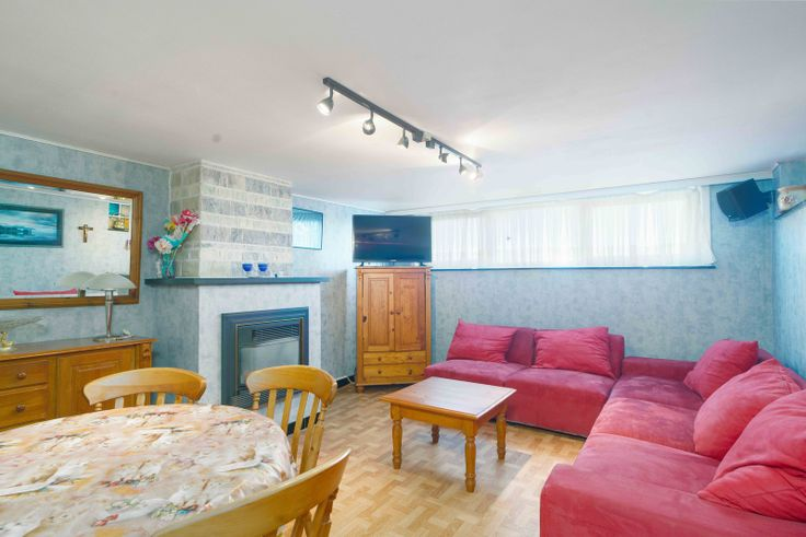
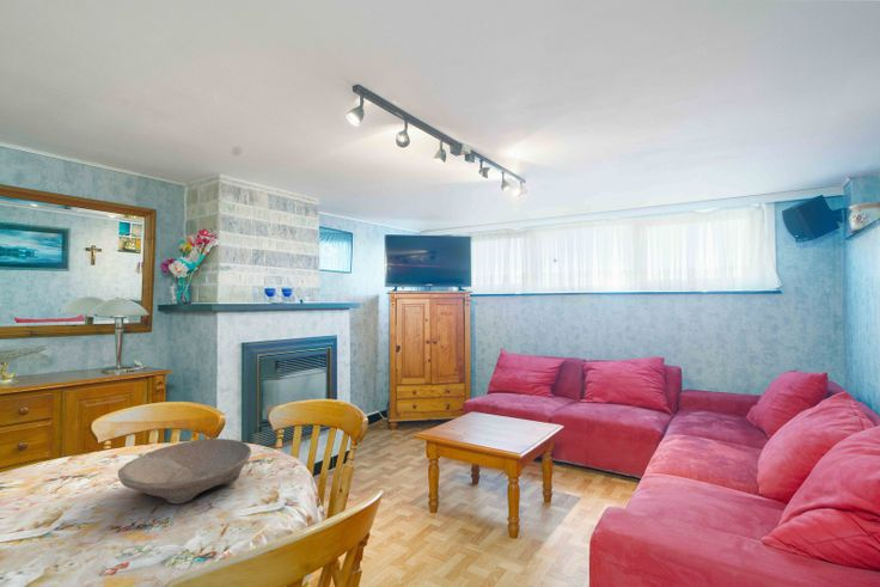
+ bowl (189, 472)
